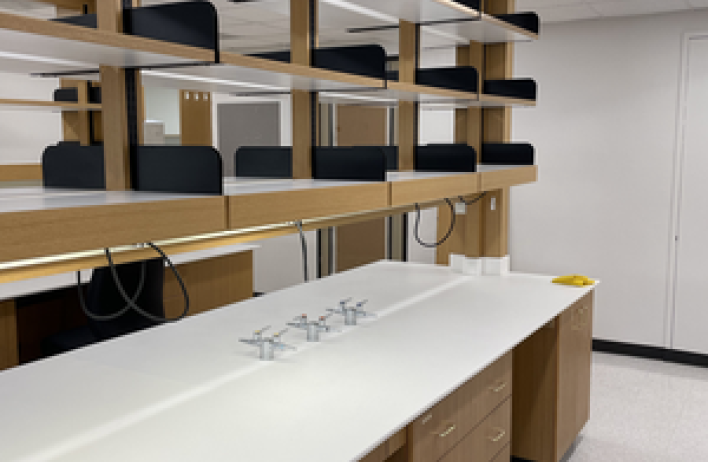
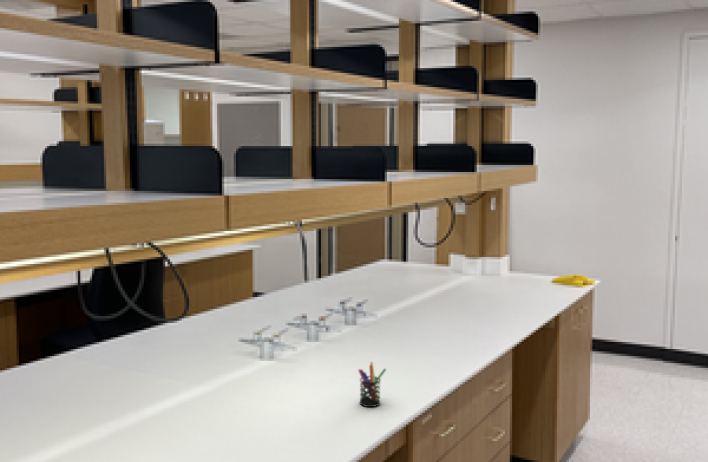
+ pen holder (372, 382)
